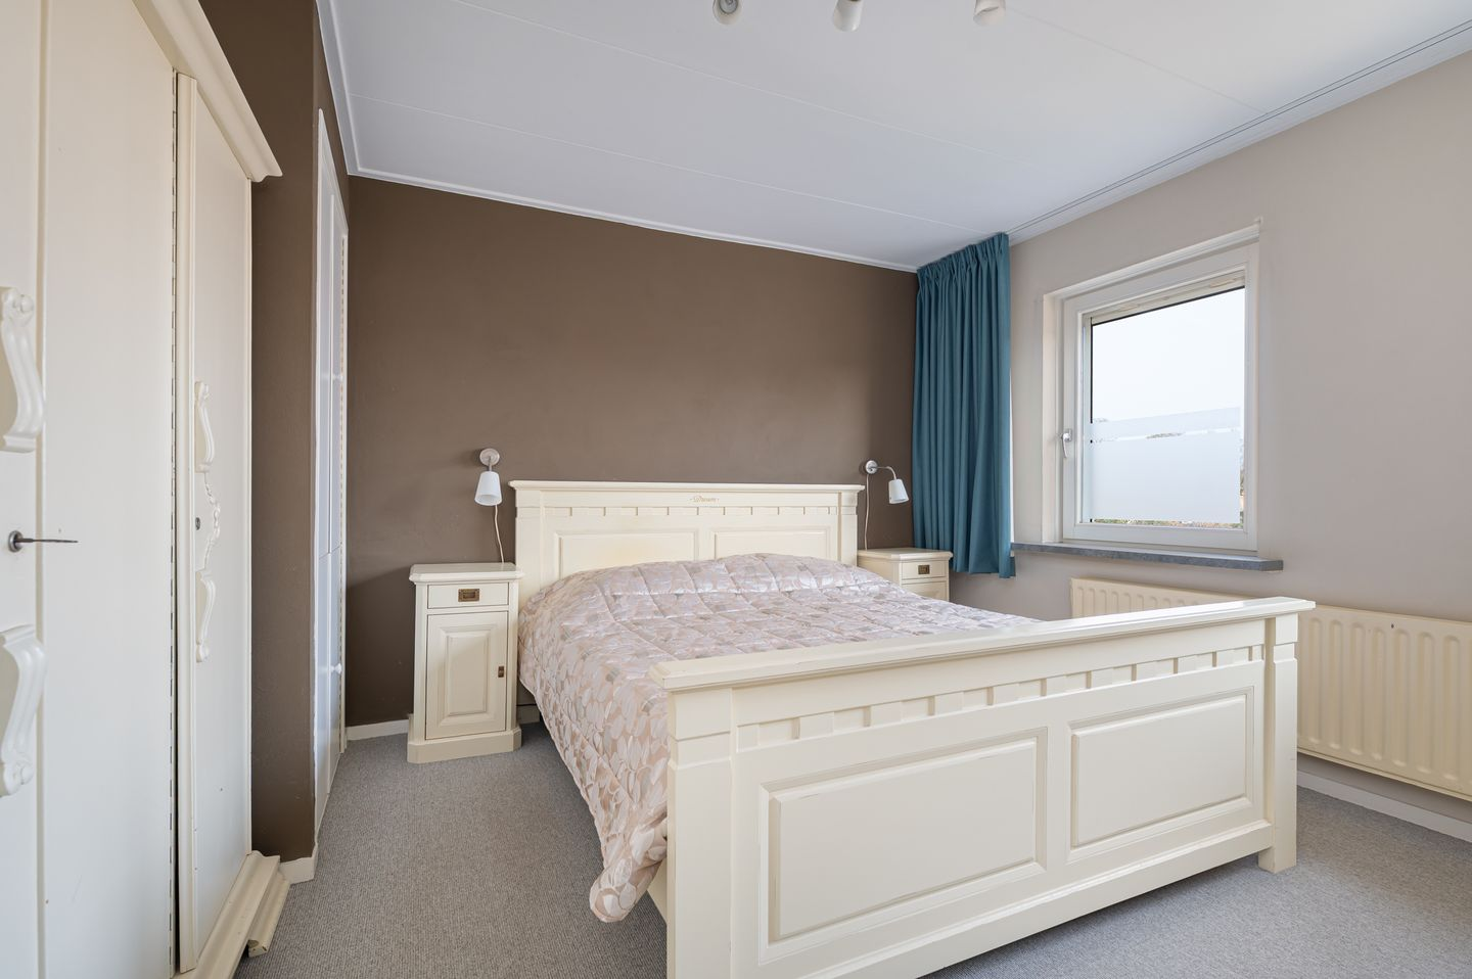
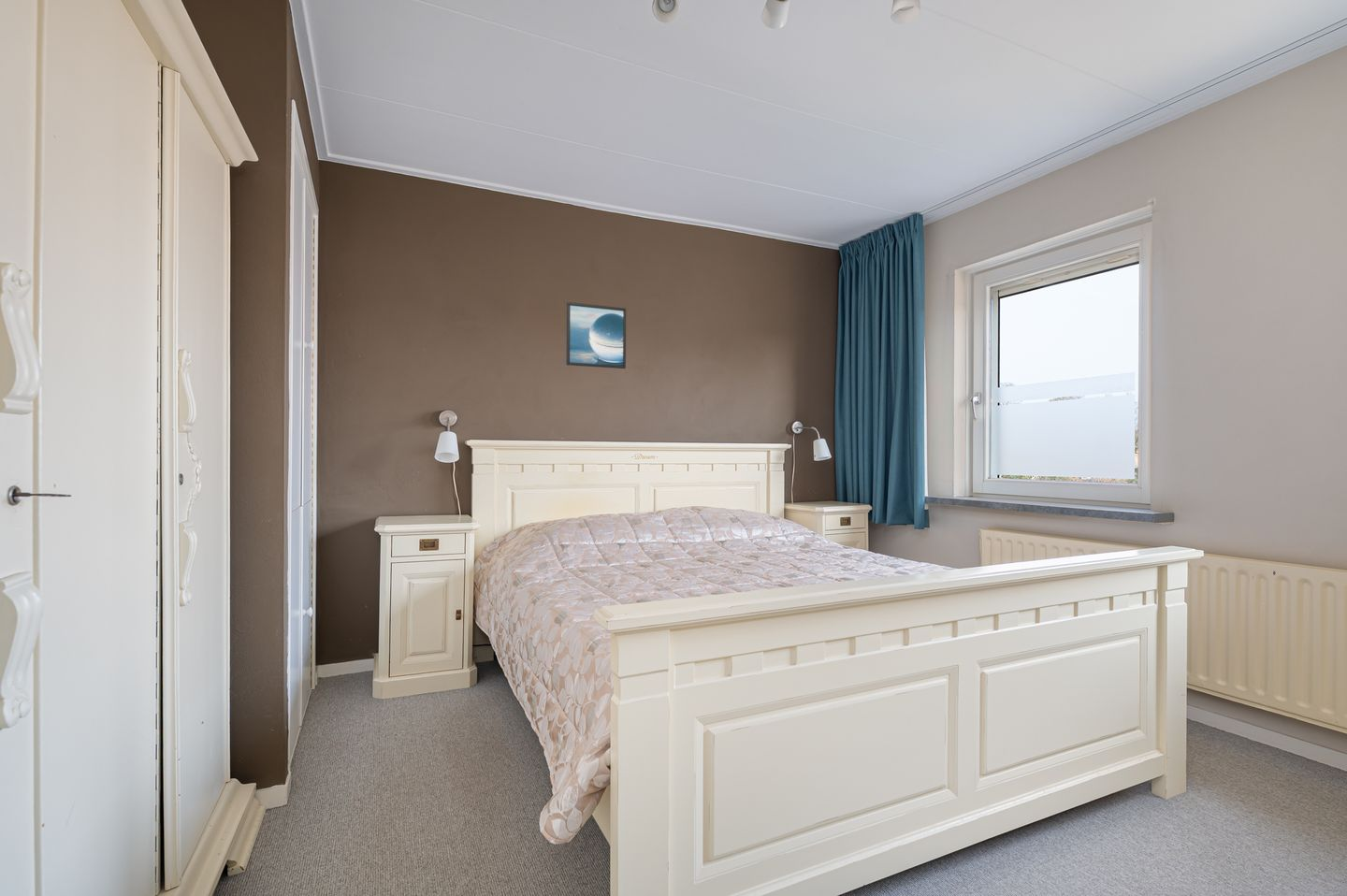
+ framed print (596, 336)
